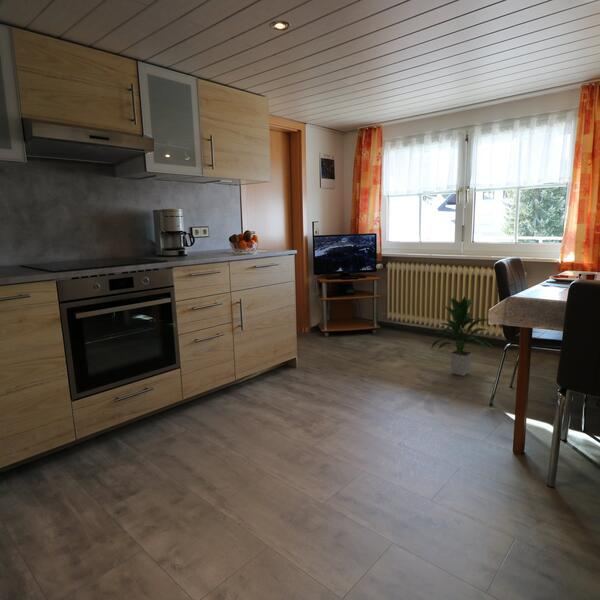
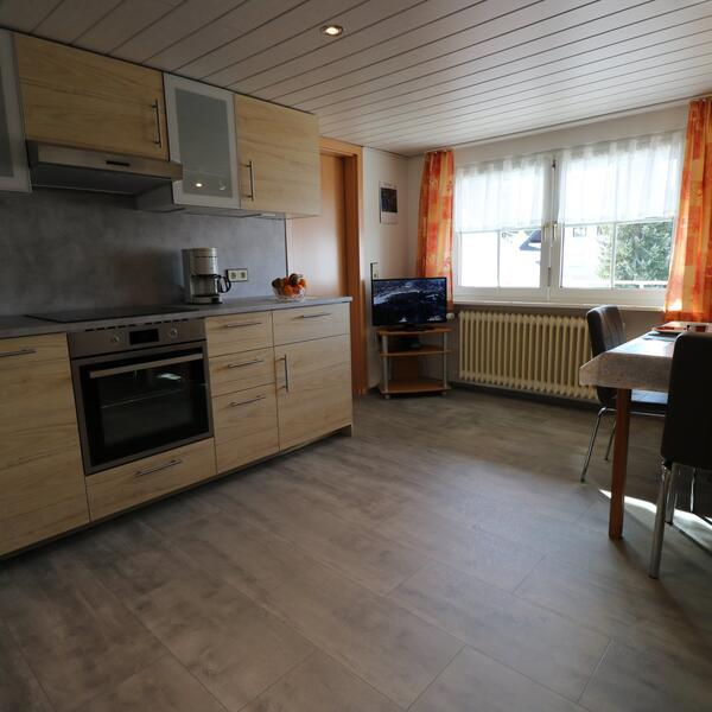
- indoor plant (460, 333)
